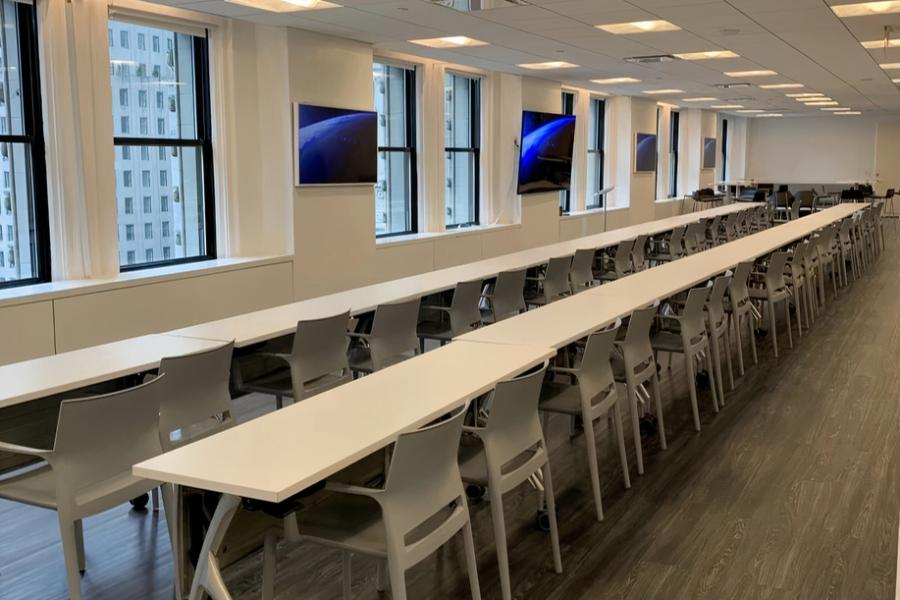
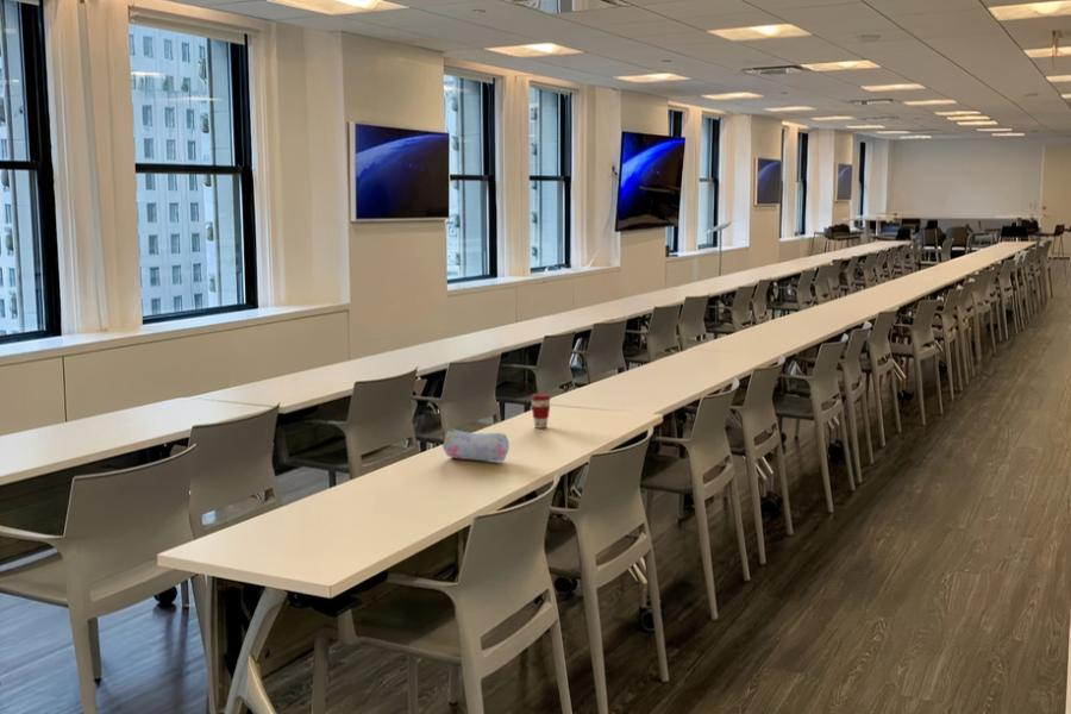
+ coffee cup (540, 411)
+ pencil case (476, 444)
